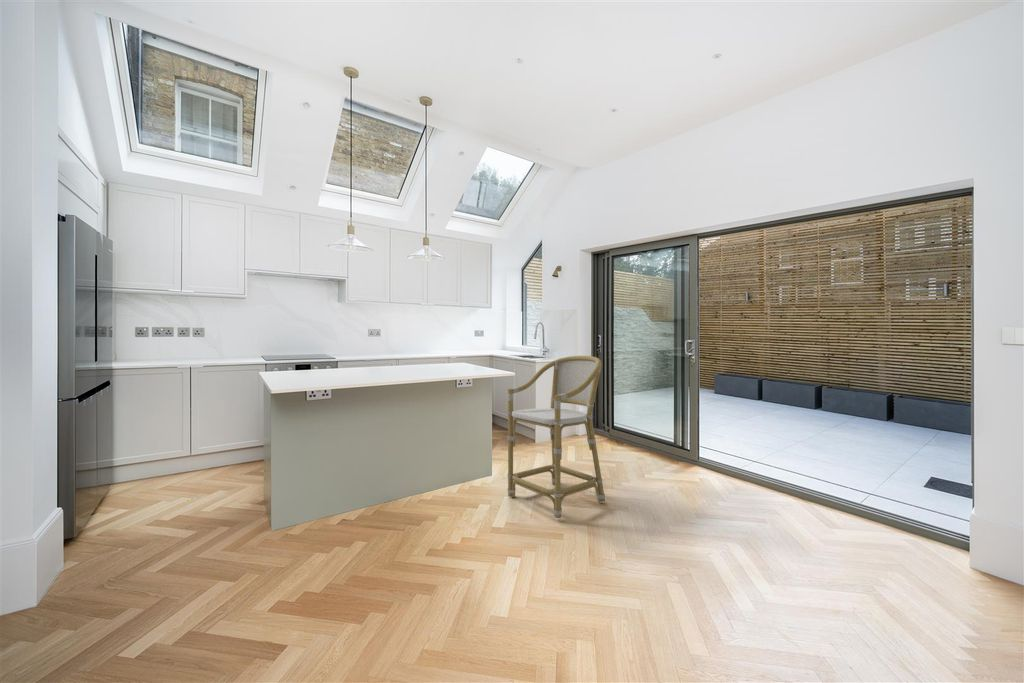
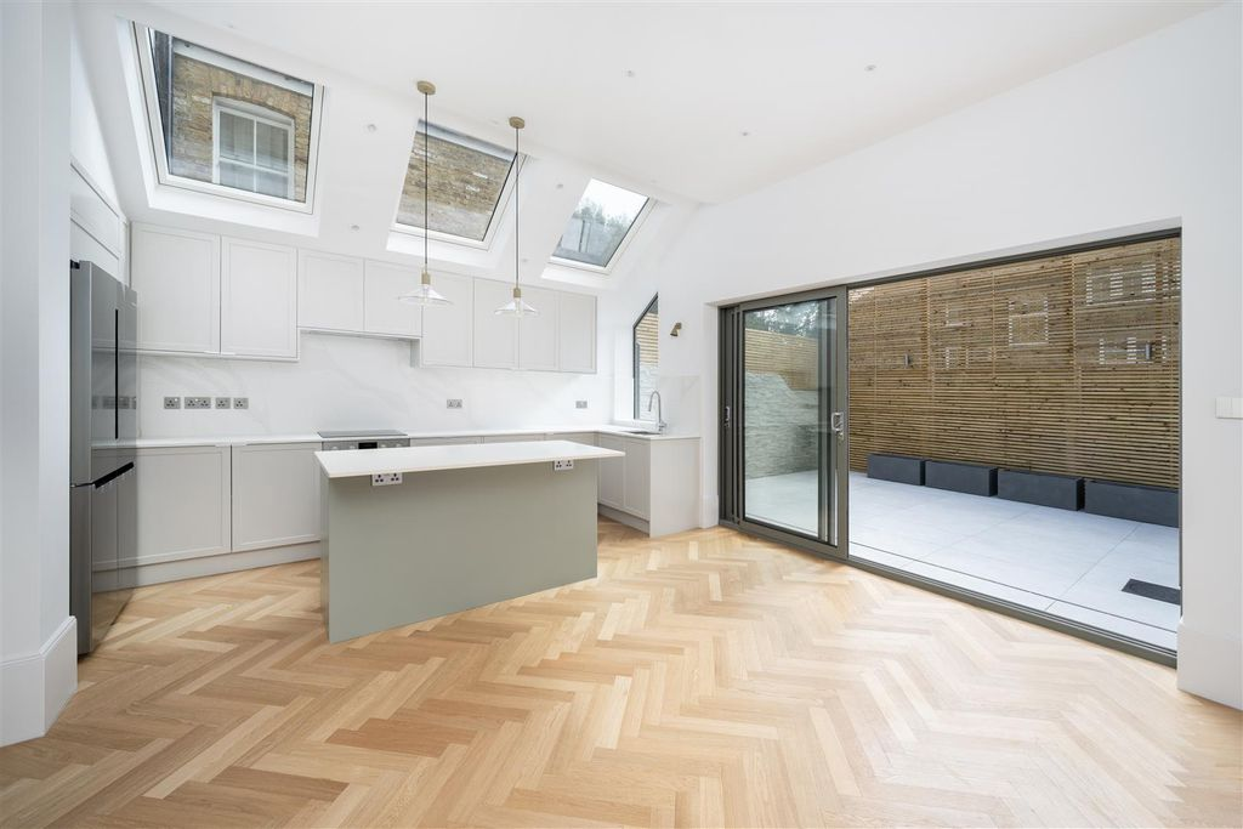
- bar stool (555, 428)
